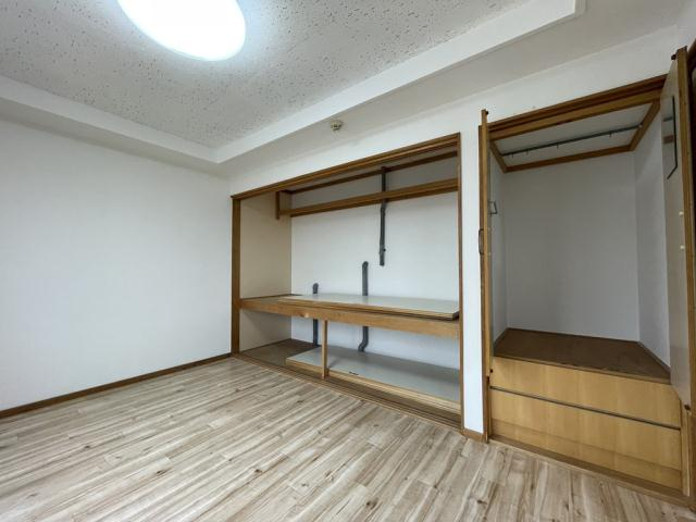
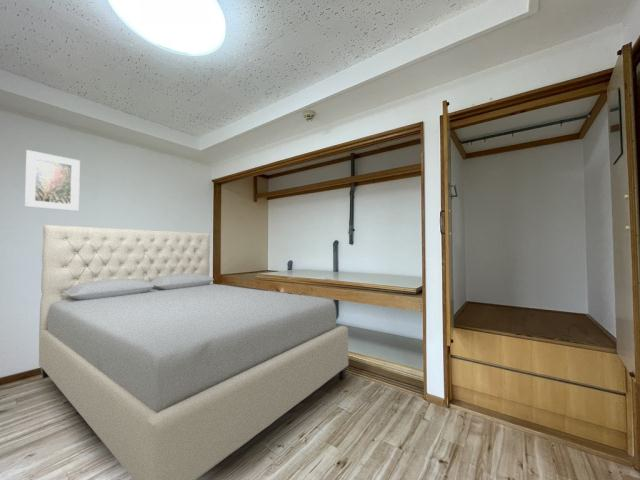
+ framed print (53, 182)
+ bed (194, 300)
